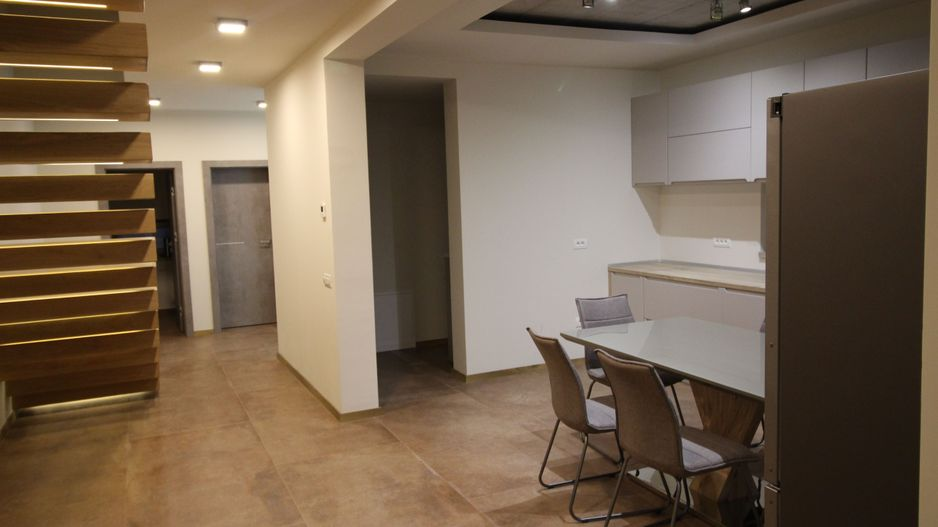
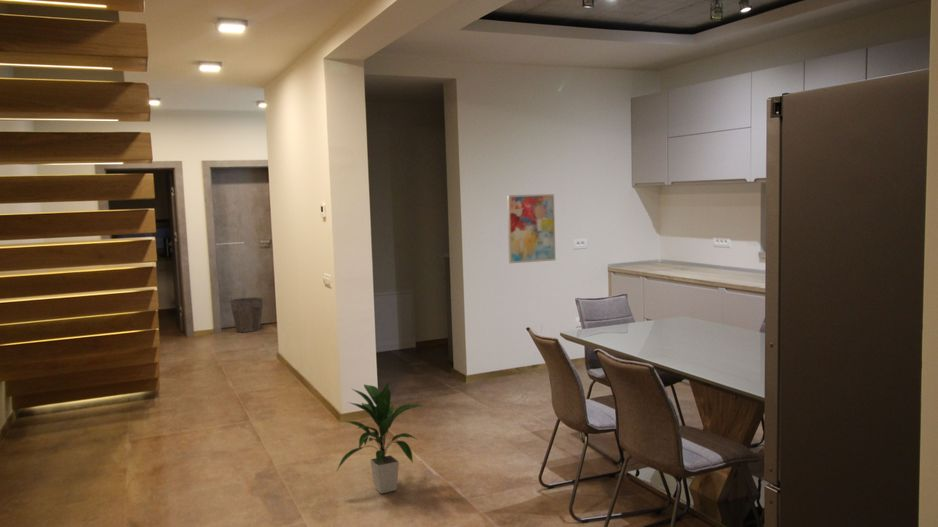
+ waste bin (247, 314)
+ wall art (531, 228)
+ indoor plant (378, 434)
